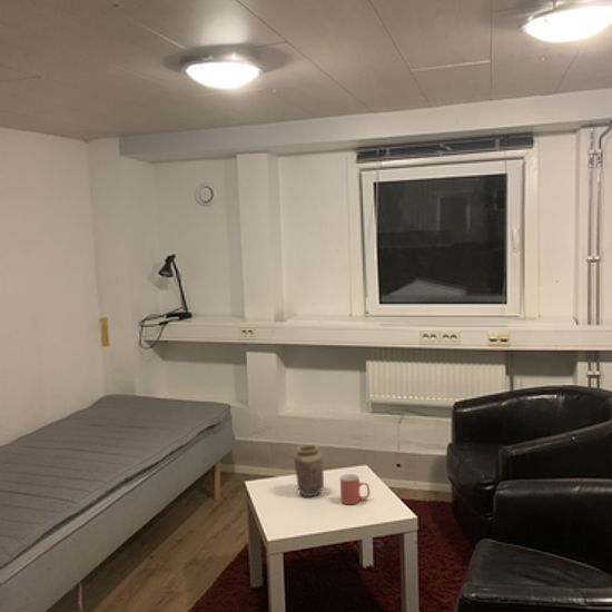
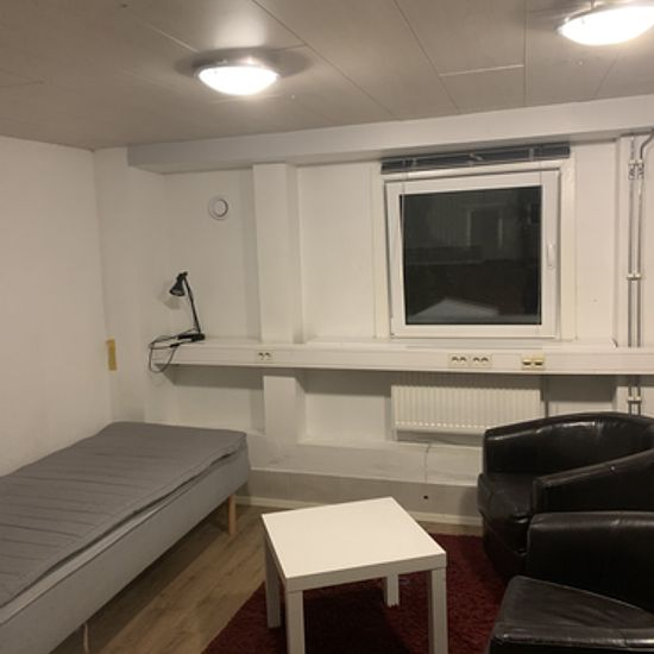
- vase (308, 470)
- mug (355, 488)
